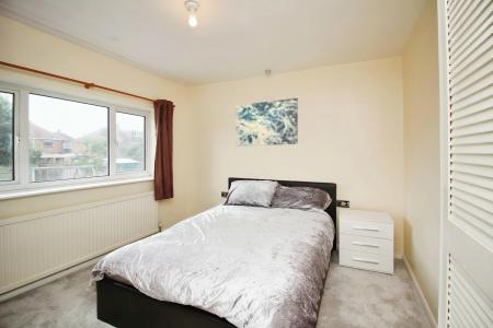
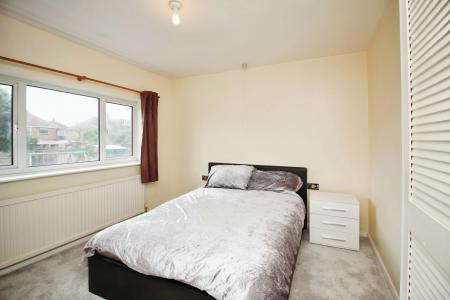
- wall art (265, 124)
